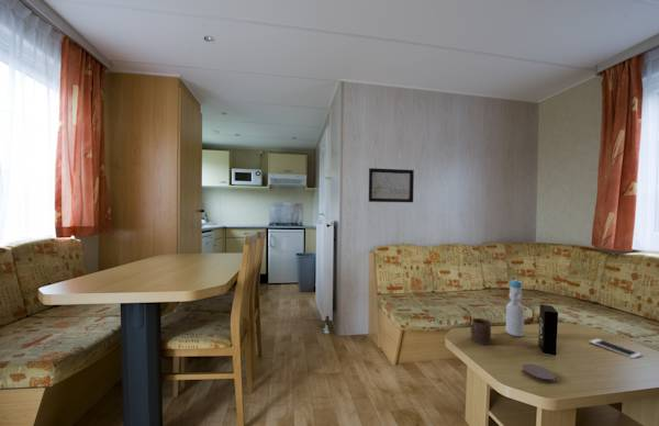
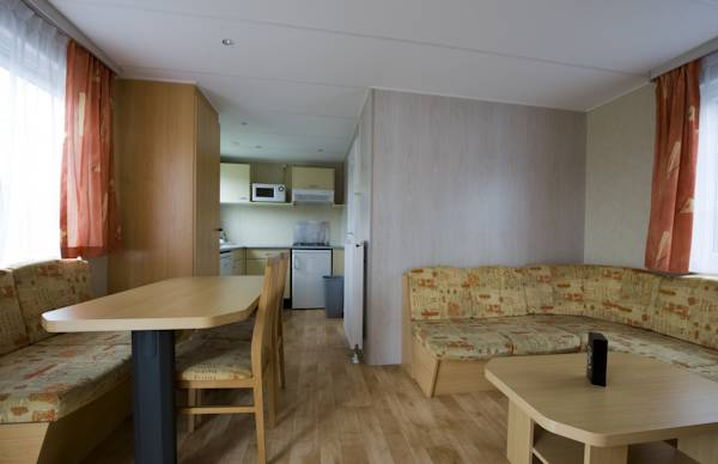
- coaster (538, 372)
- bottle (515, 306)
- cell phone (614, 347)
- wall art (391, 186)
- cup (480, 330)
